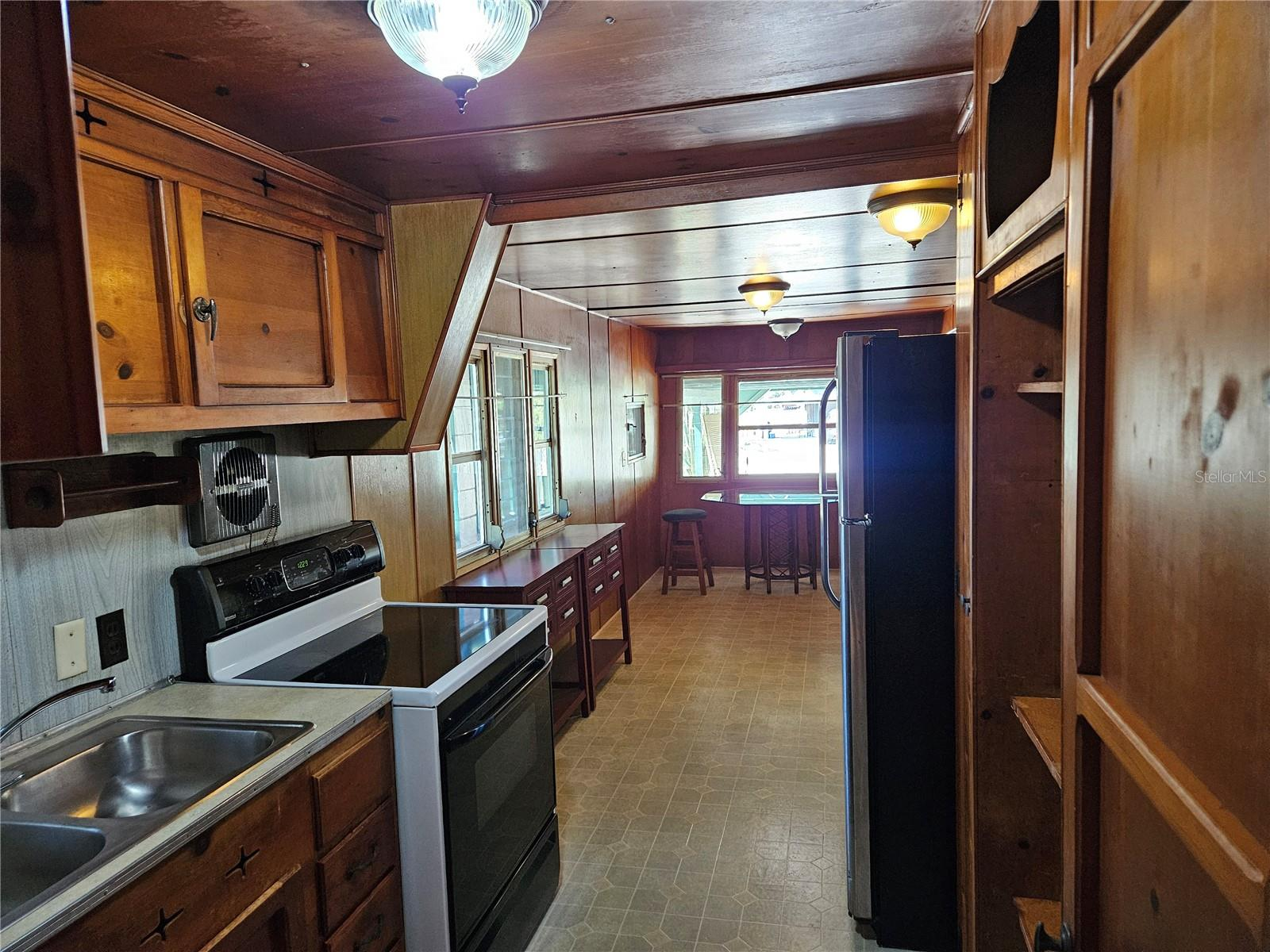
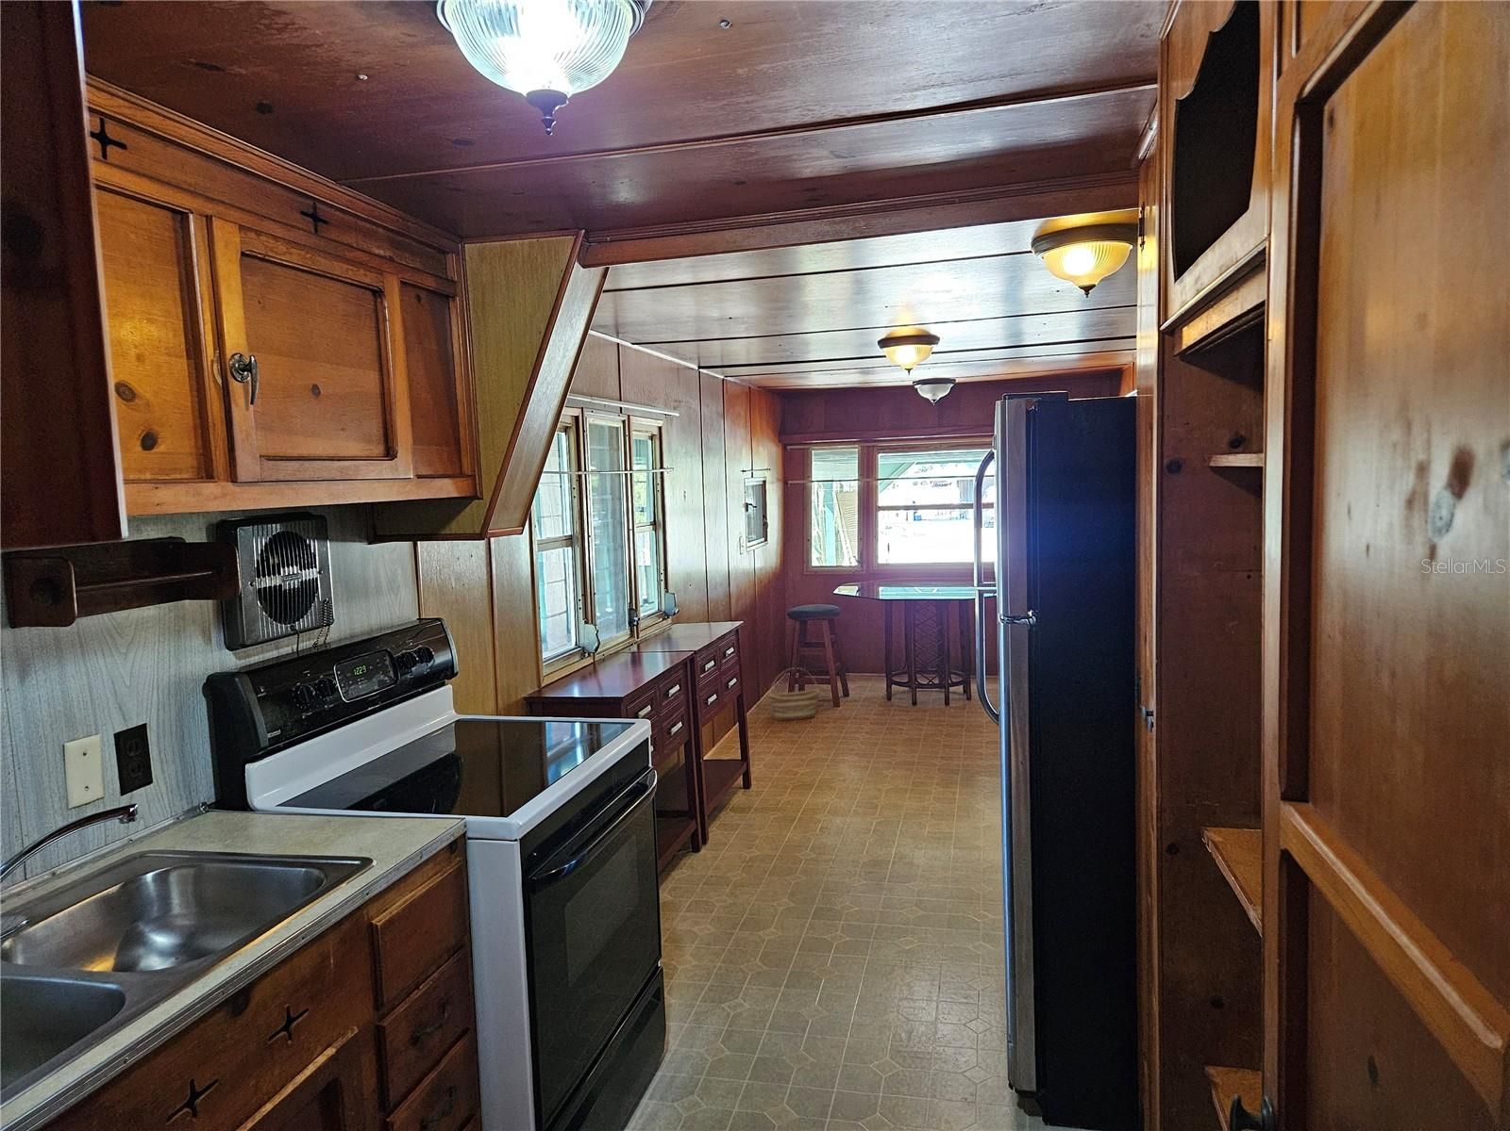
+ basket (794, 693)
